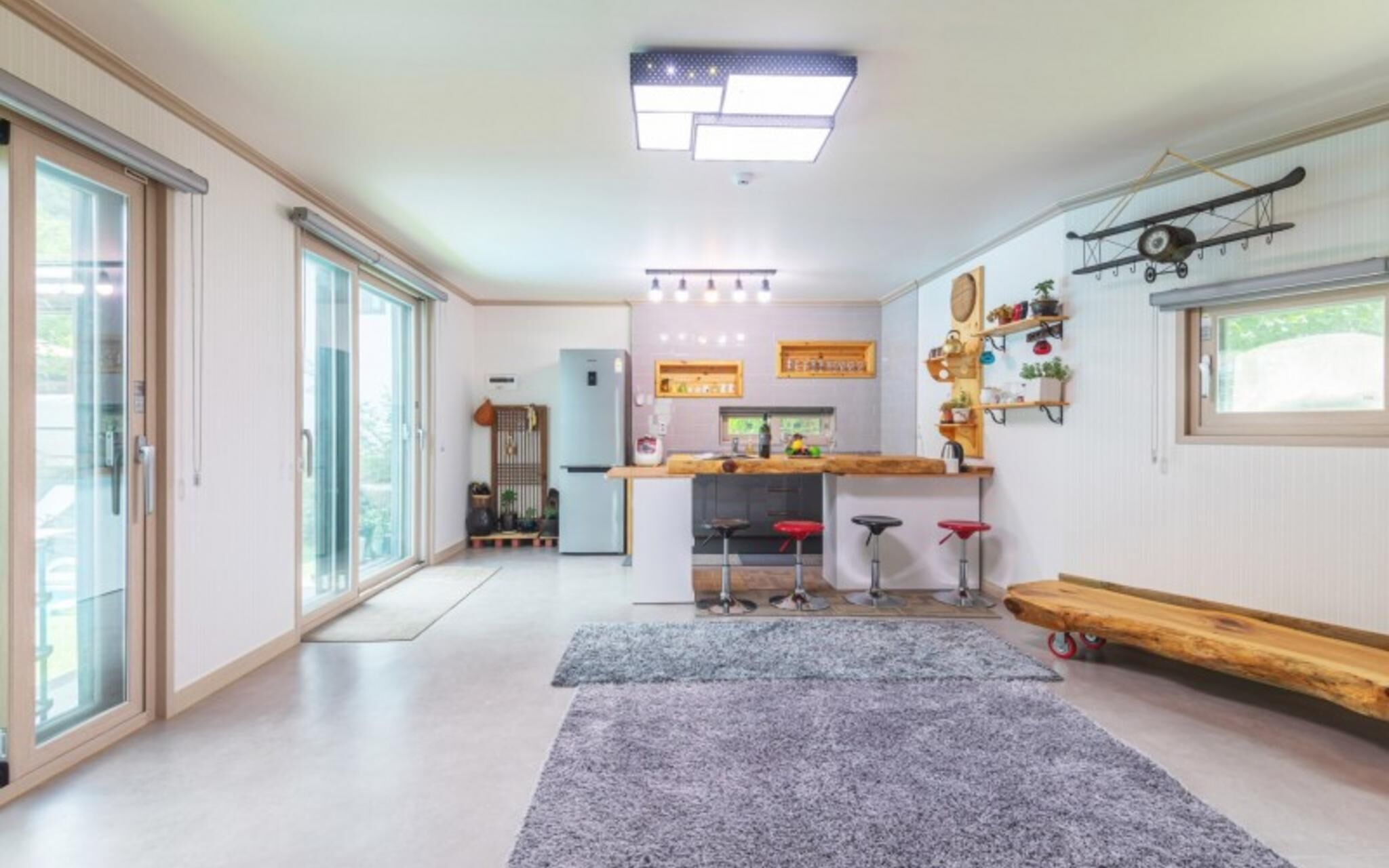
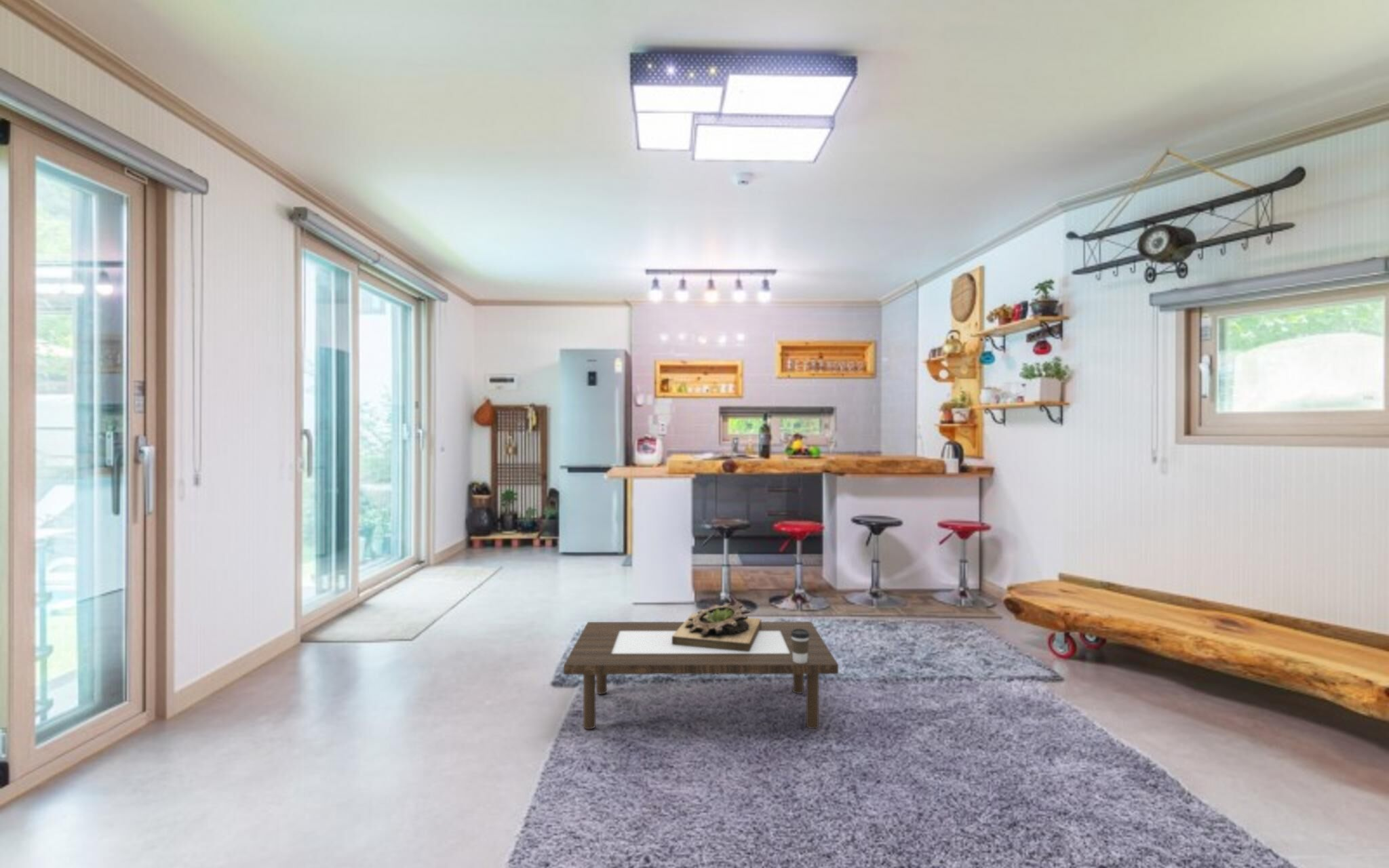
+ coffee table (700, 673)
+ coffee cup (800, 646)
+ succulent planter (718, 621)
